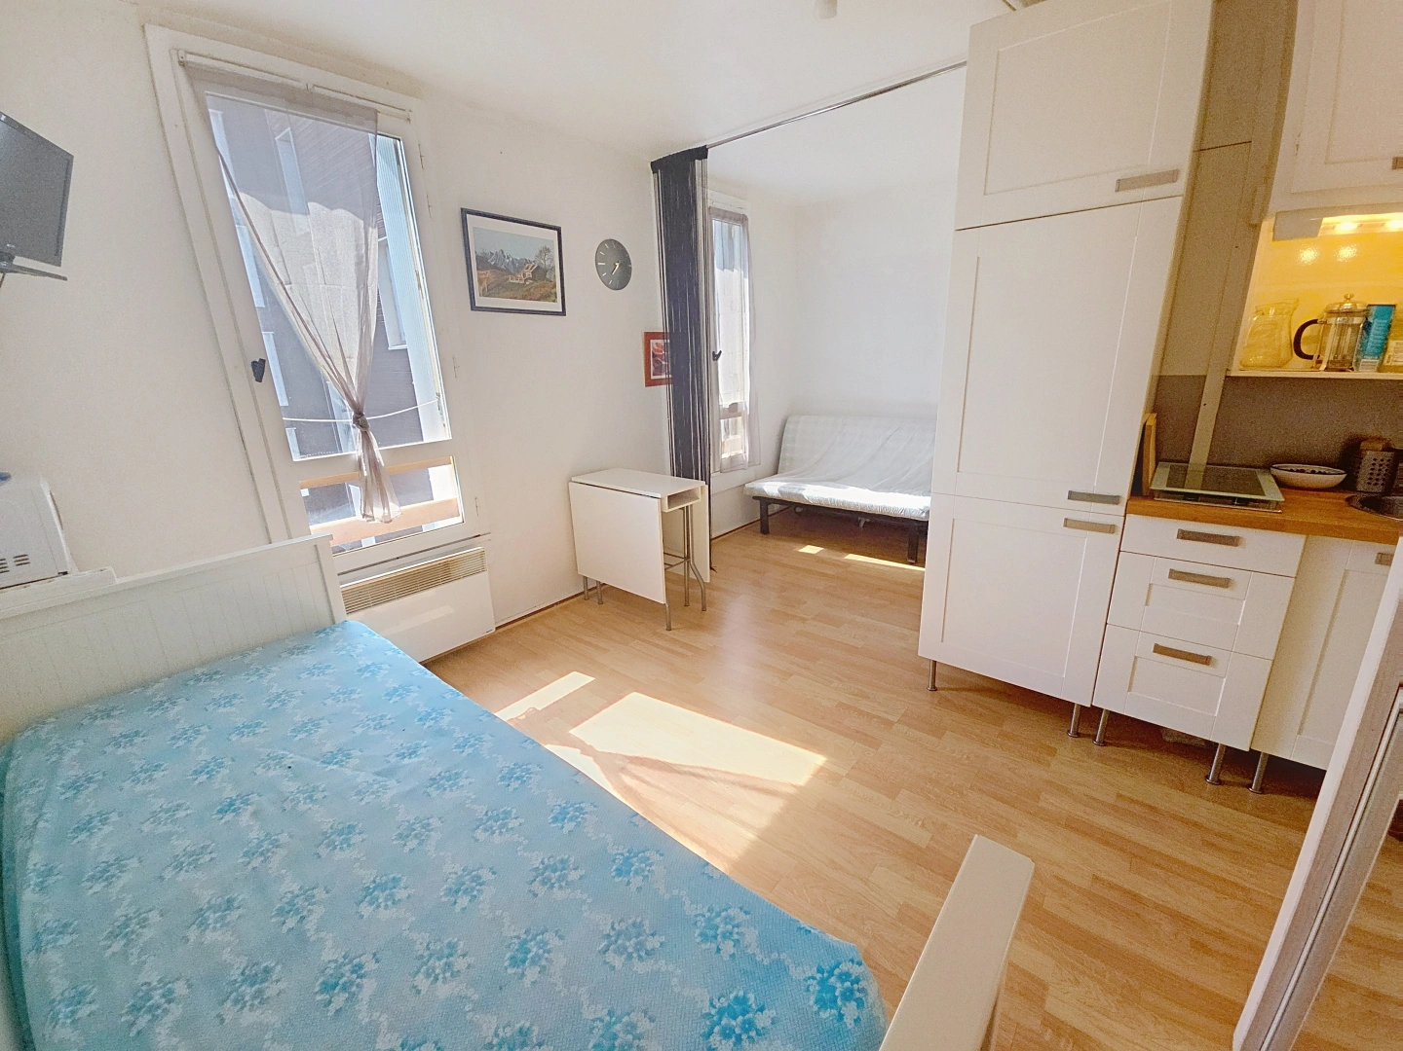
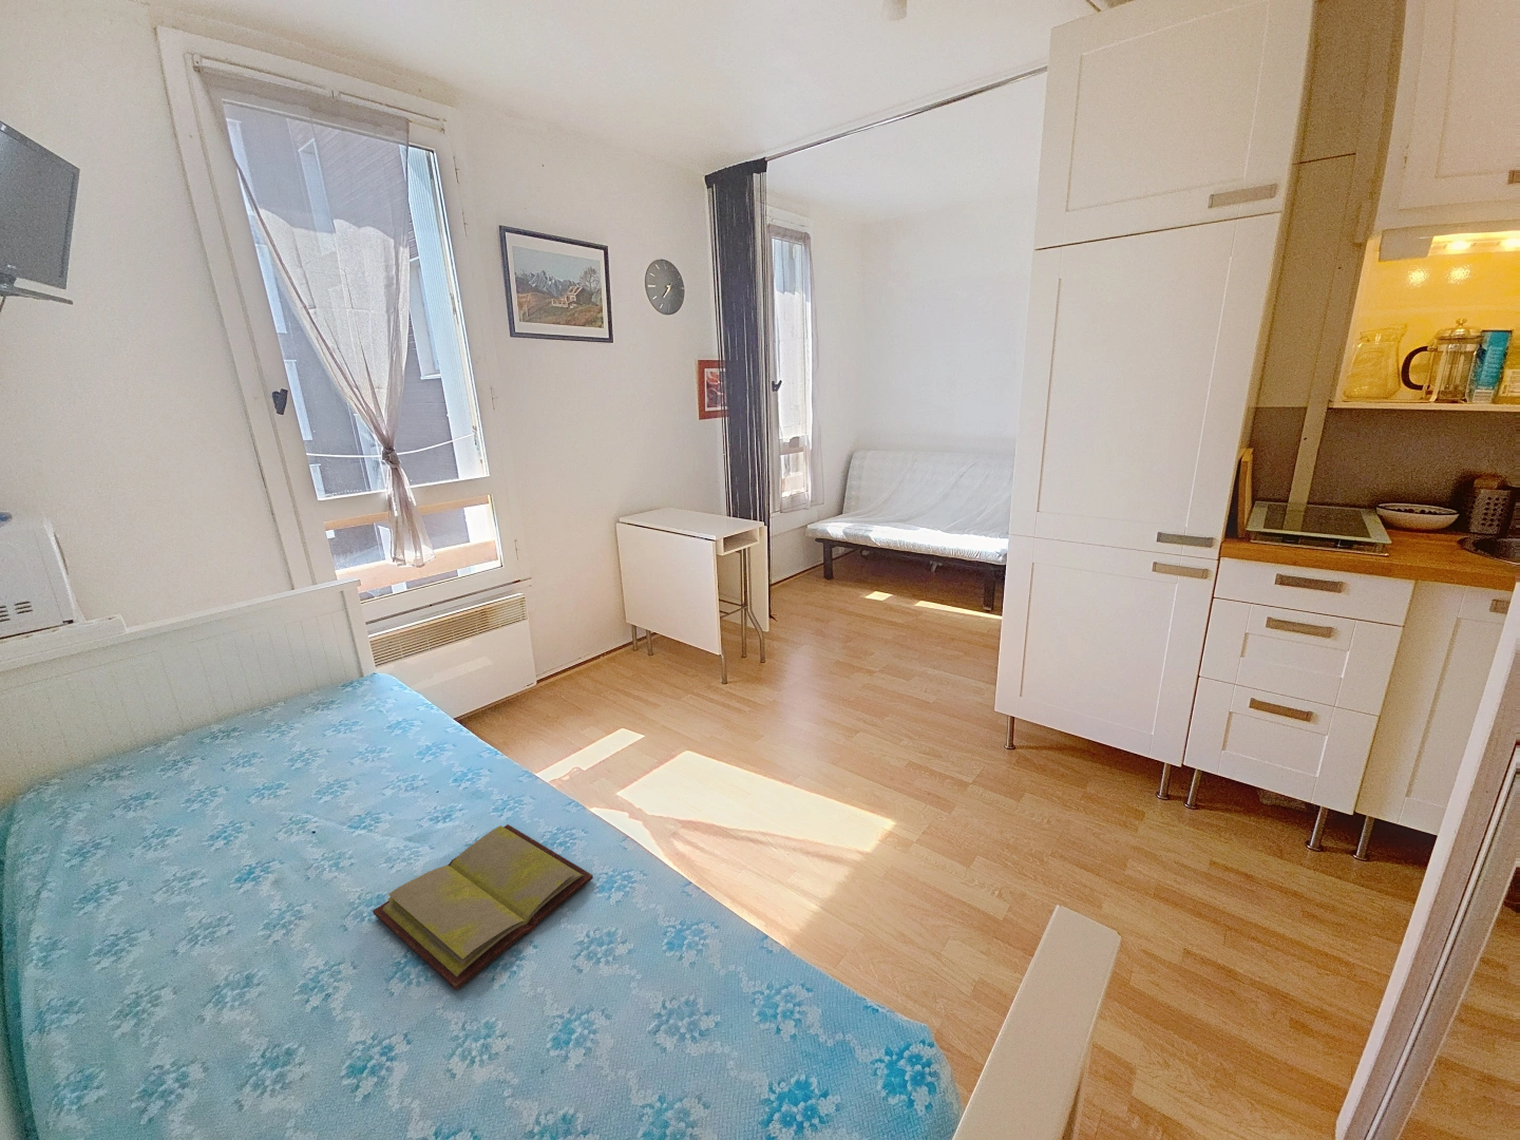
+ diary (485, 889)
